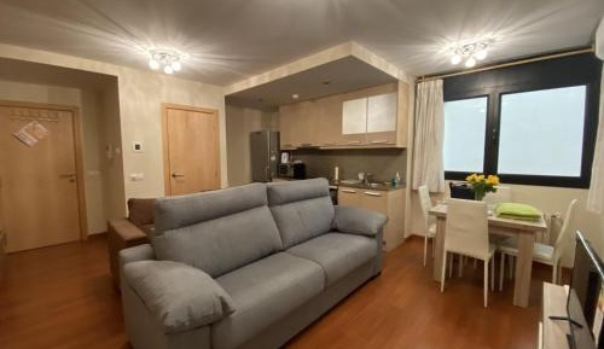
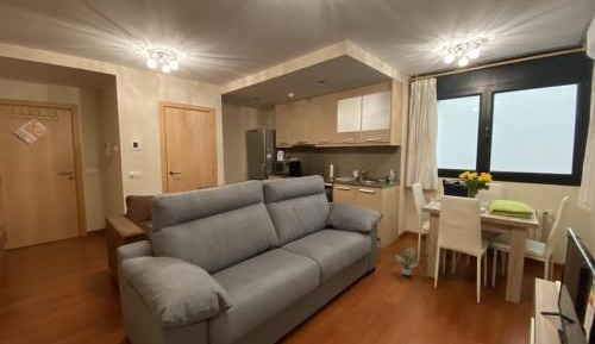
+ potted plant (405, 262)
